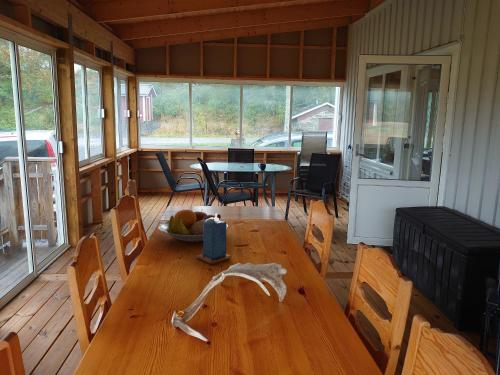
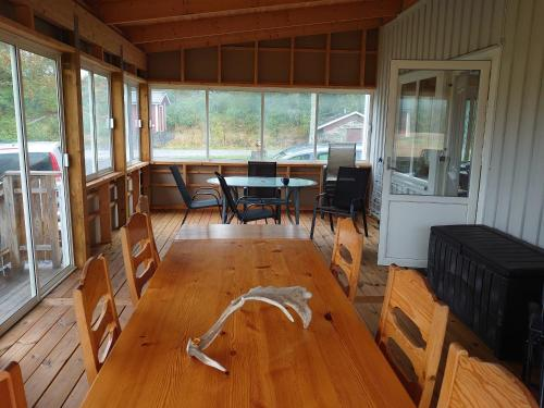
- candle (213, 236)
- fruit bowl (193, 222)
